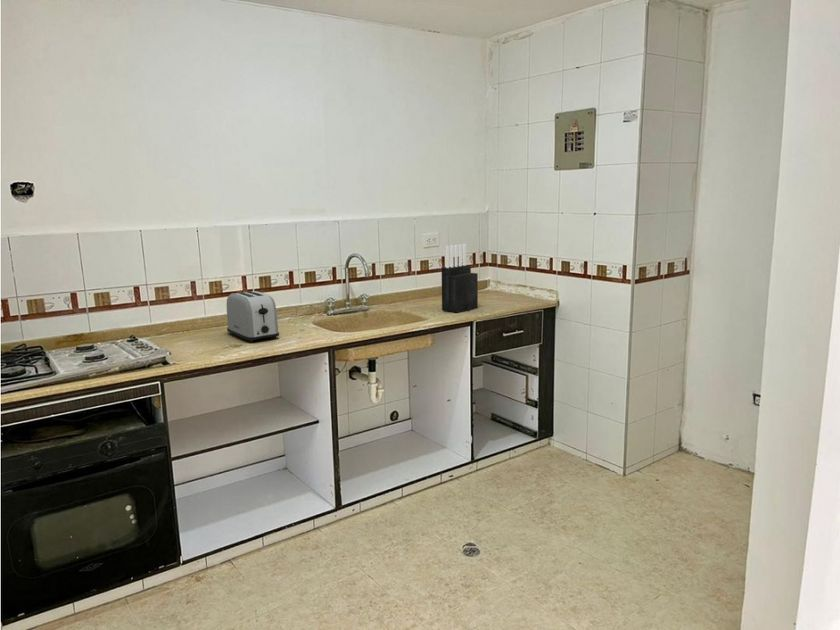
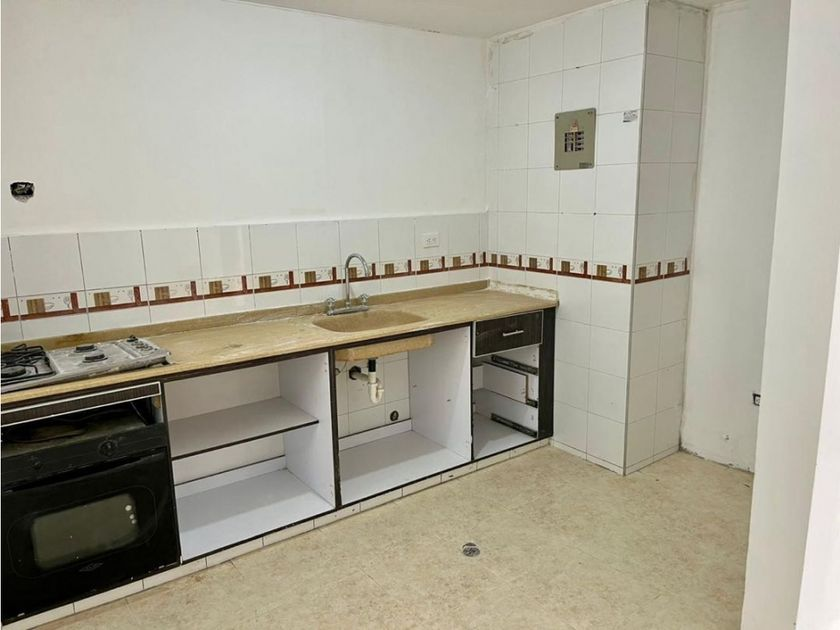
- toaster (252, 314)
- knife block (461, 277)
